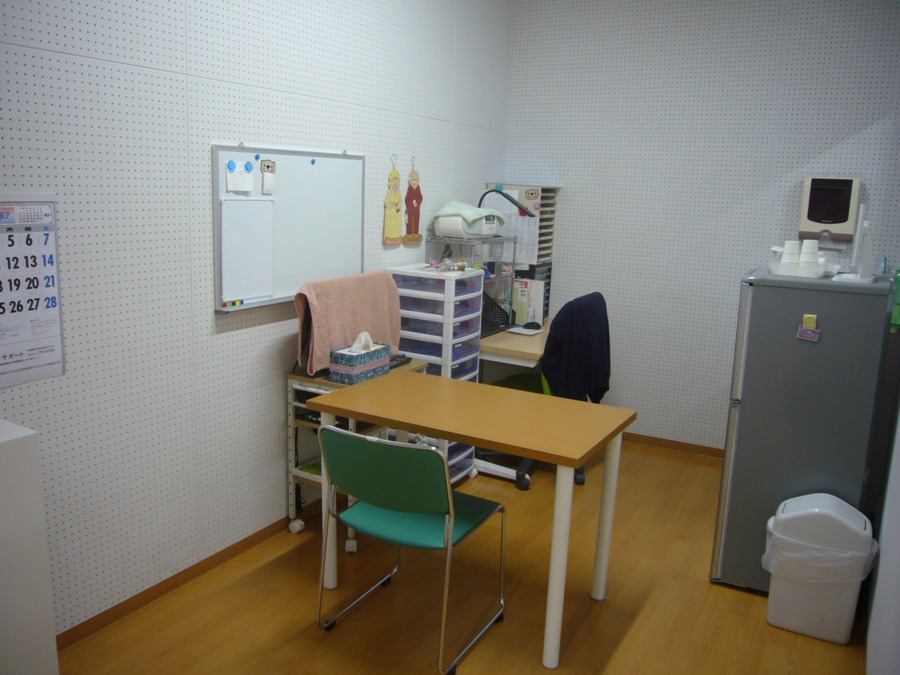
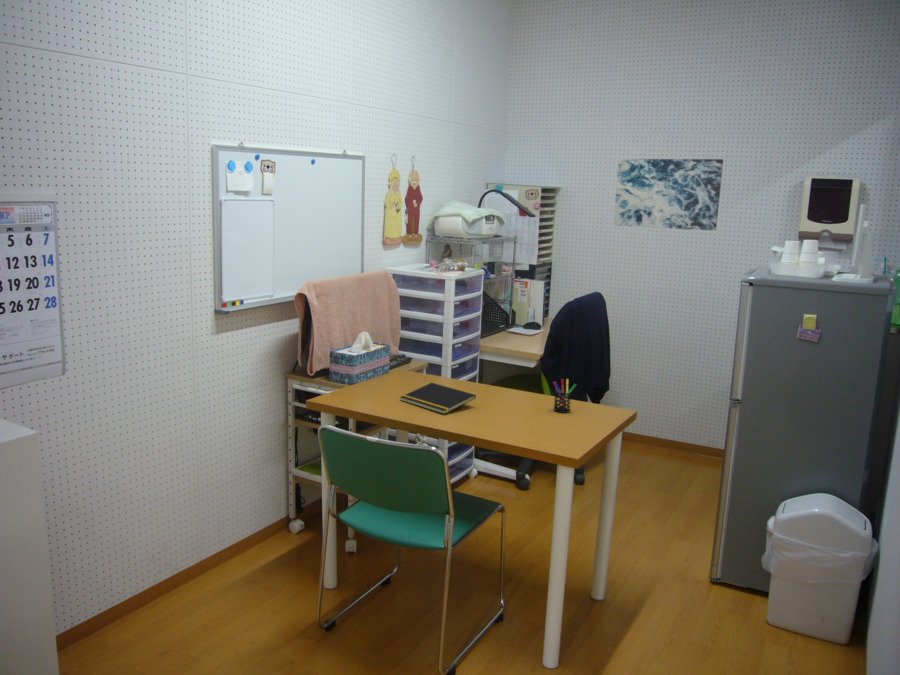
+ pen holder (564, 394)
+ wall art (666, 193)
+ notepad (437, 397)
